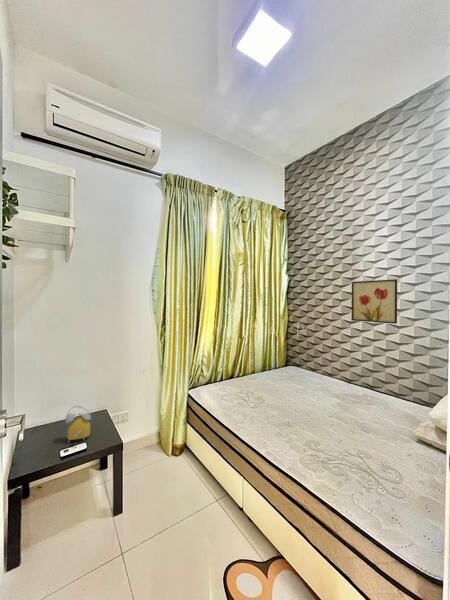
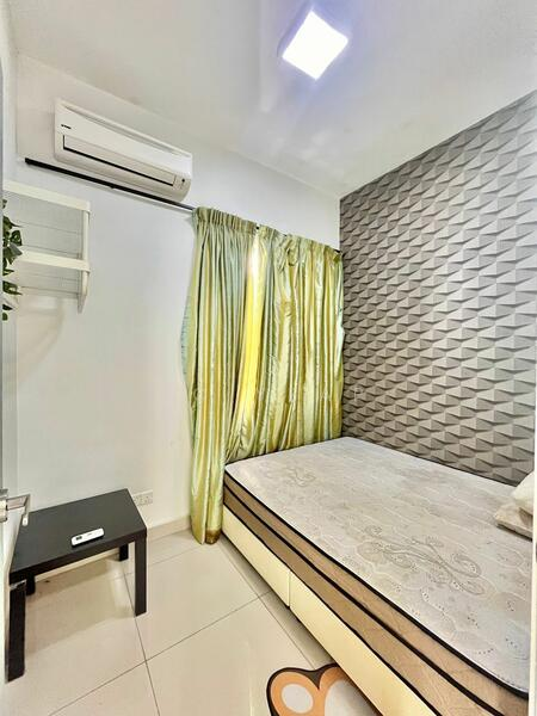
- wall art (373, 301)
- alarm clock (77, 424)
